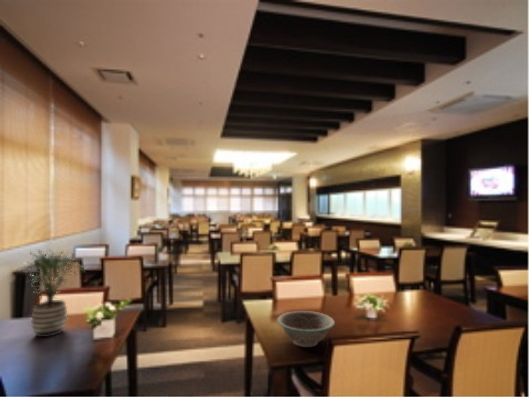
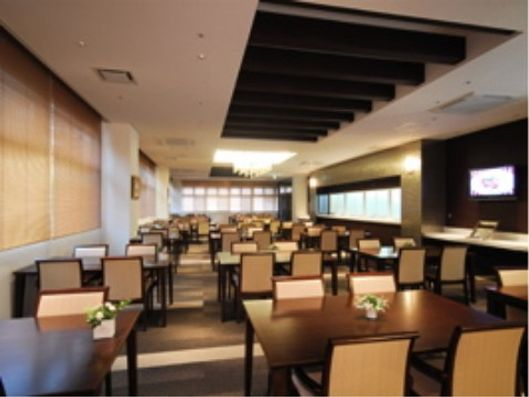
- bowl (305, 331)
- potted plant (52, 290)
